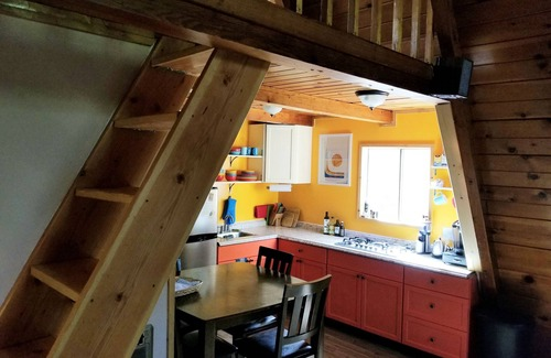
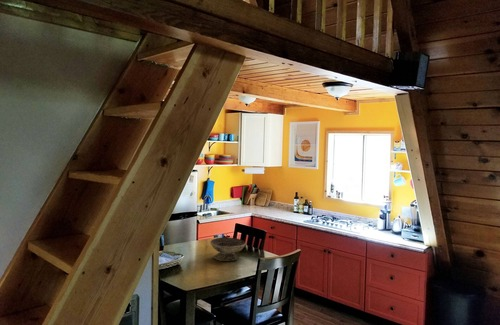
+ decorative bowl (227, 249)
